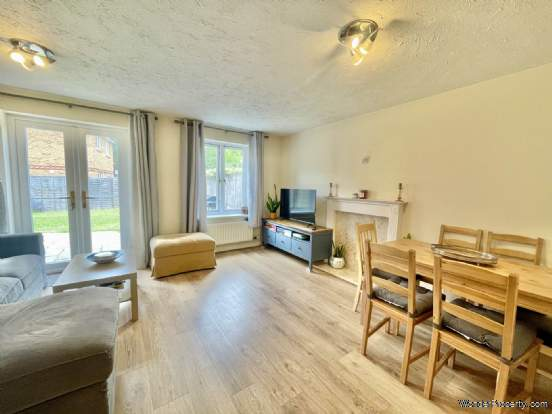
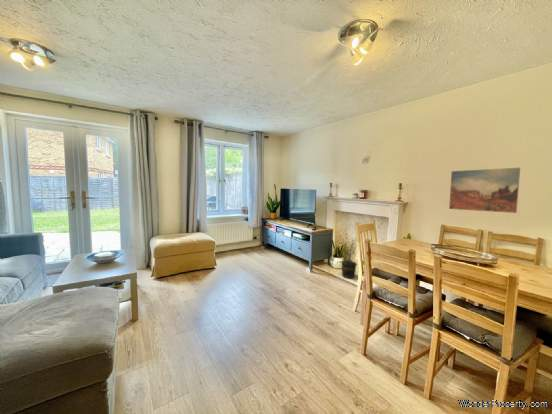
+ wall art (481, 190)
+ potted plant (349, 255)
